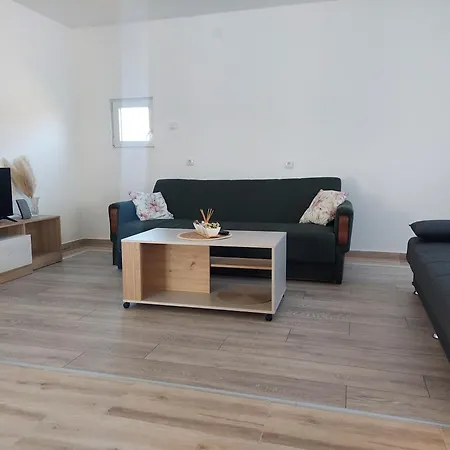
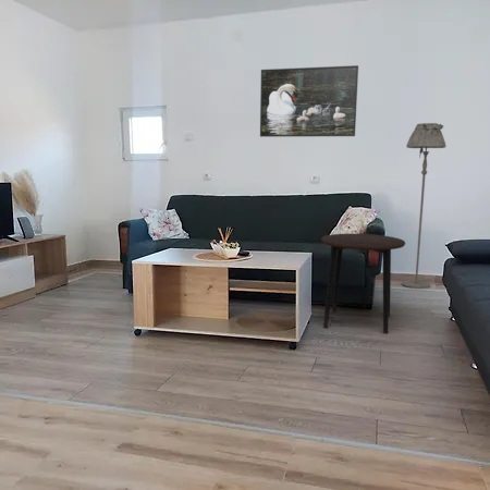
+ side table (339, 280)
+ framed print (307, 102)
+ floor lamp (421, 206)
